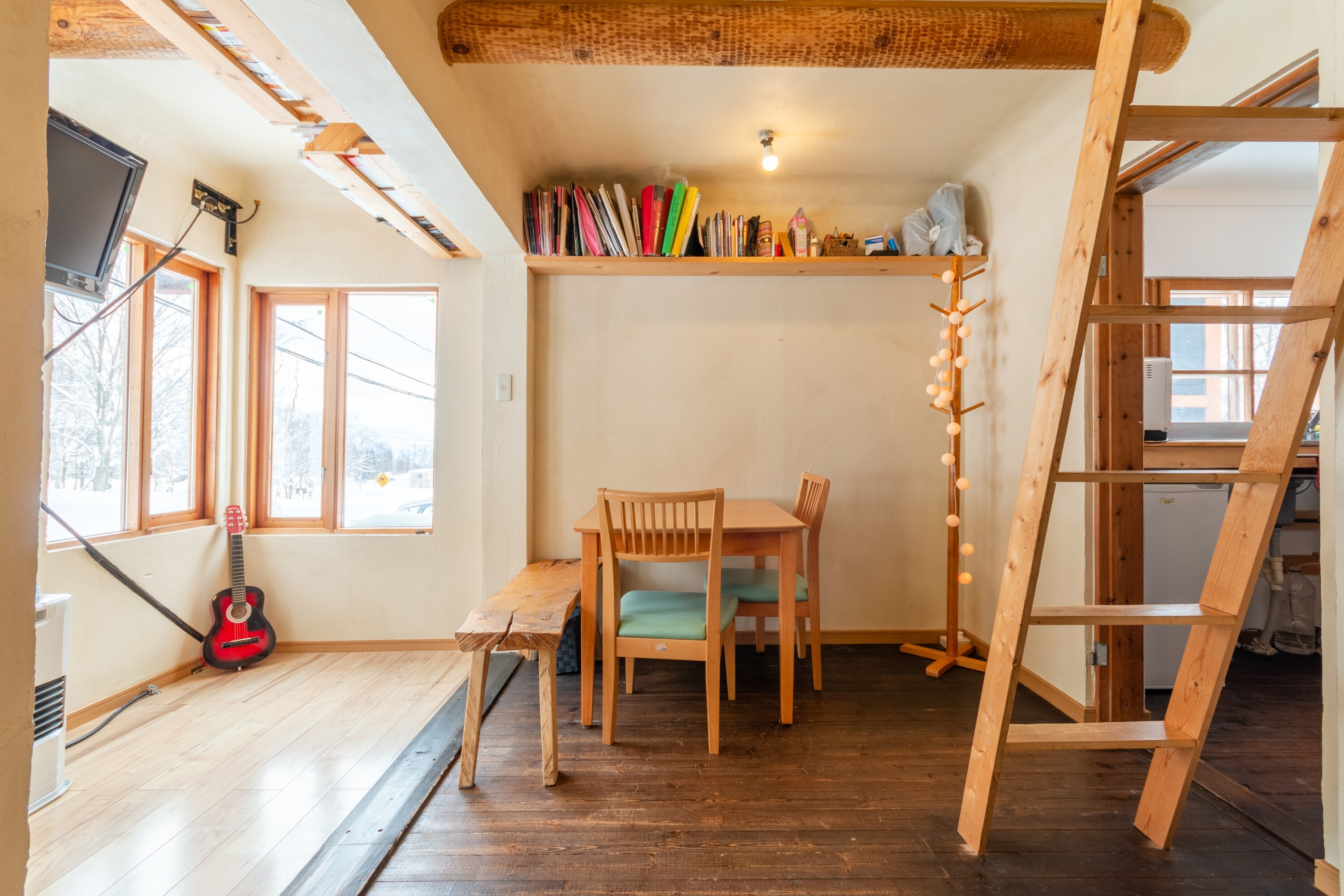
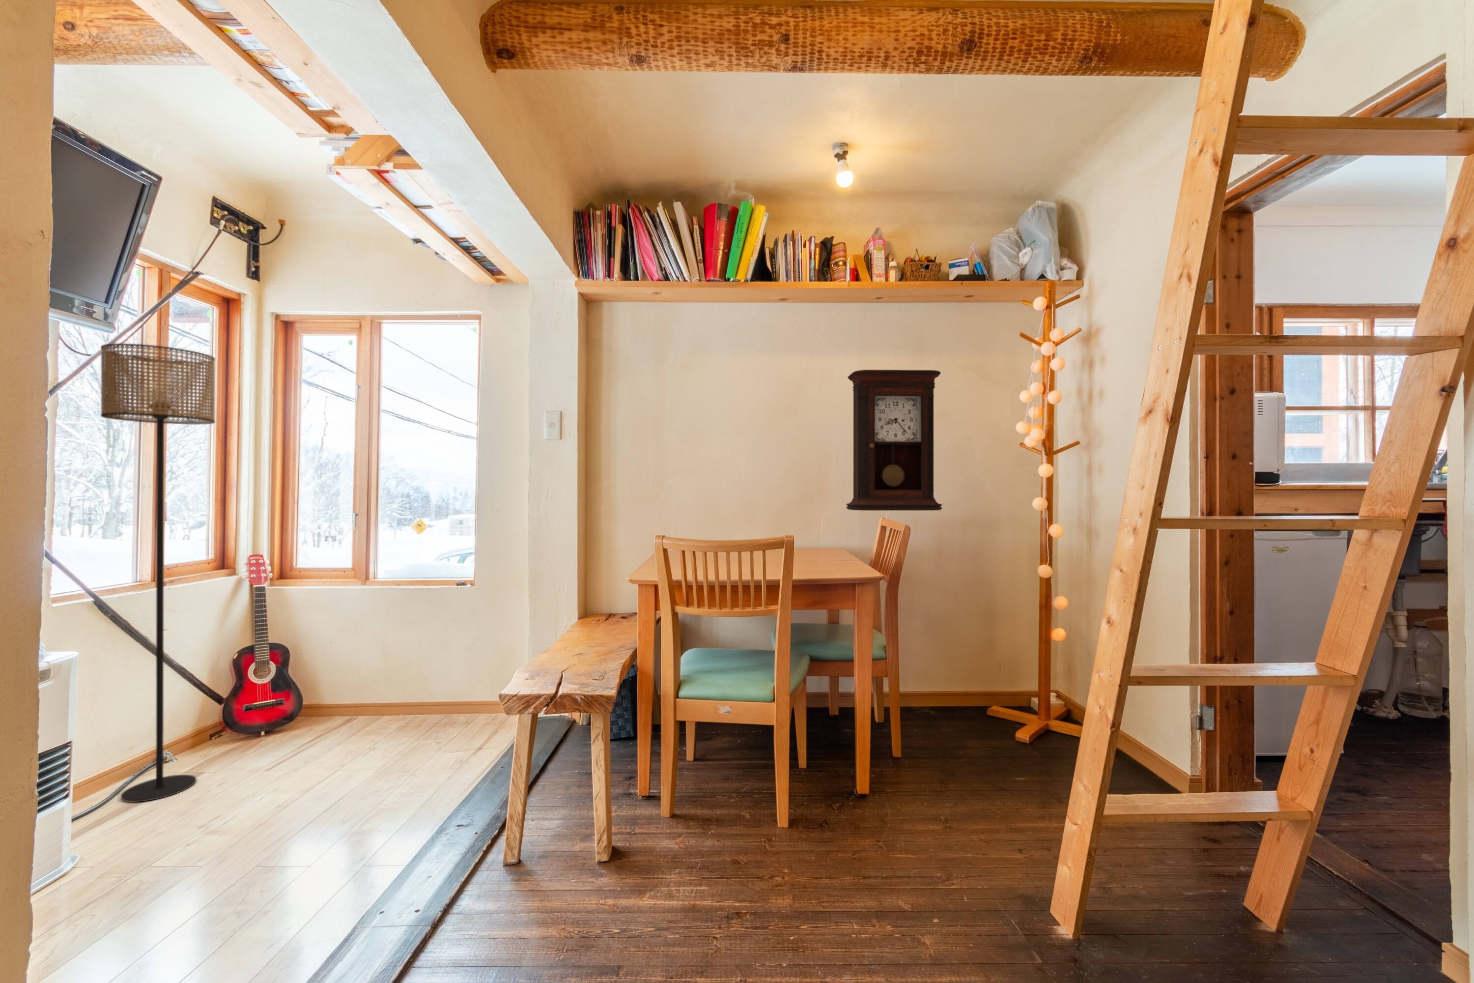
+ pendulum clock (895, 441)
+ floor lamp (160, 570)
